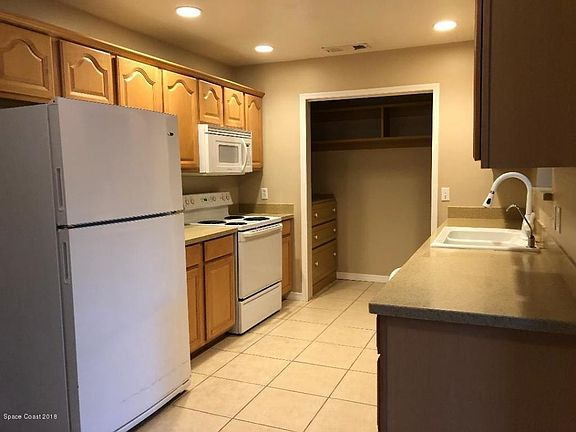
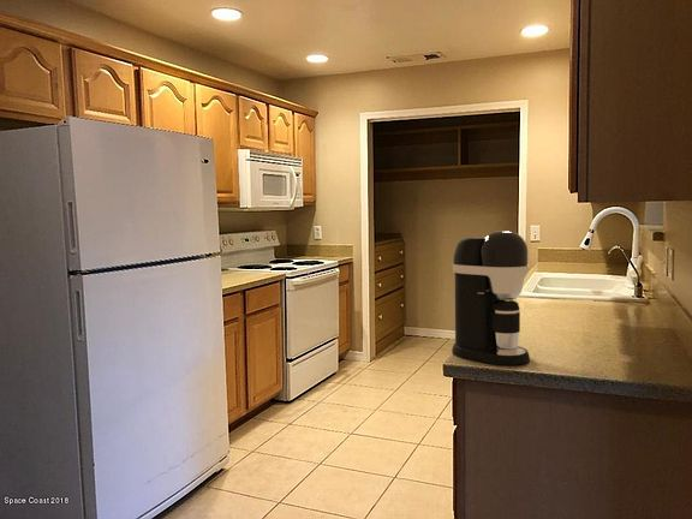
+ coffee maker (489, 293)
